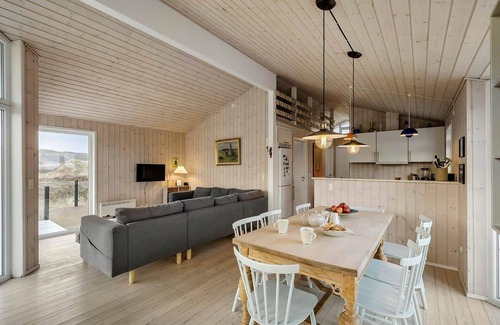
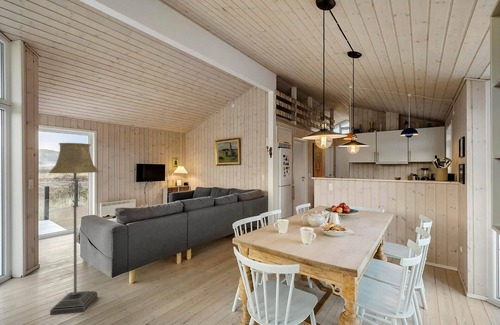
+ floor lamp (75, 224)
